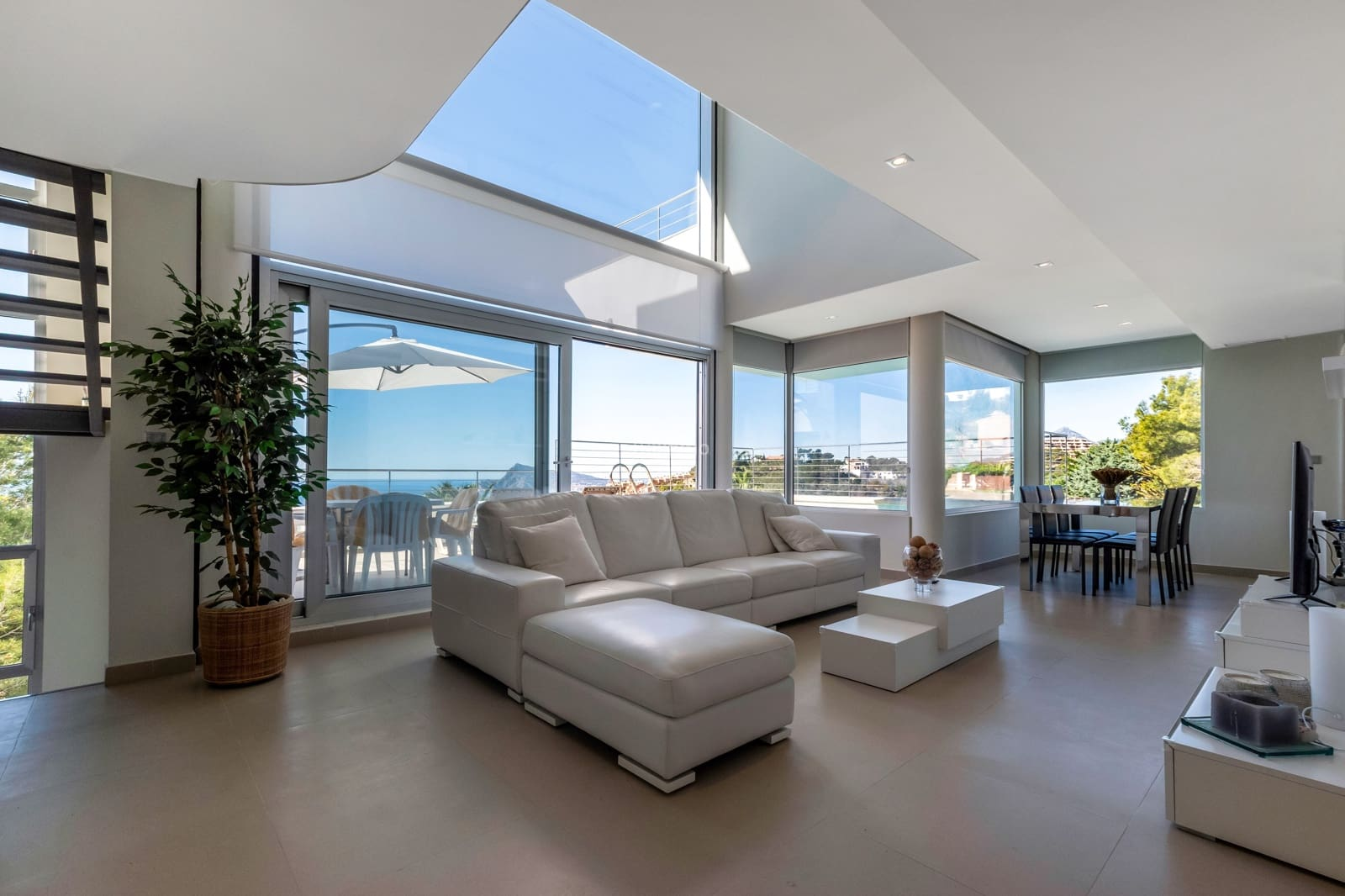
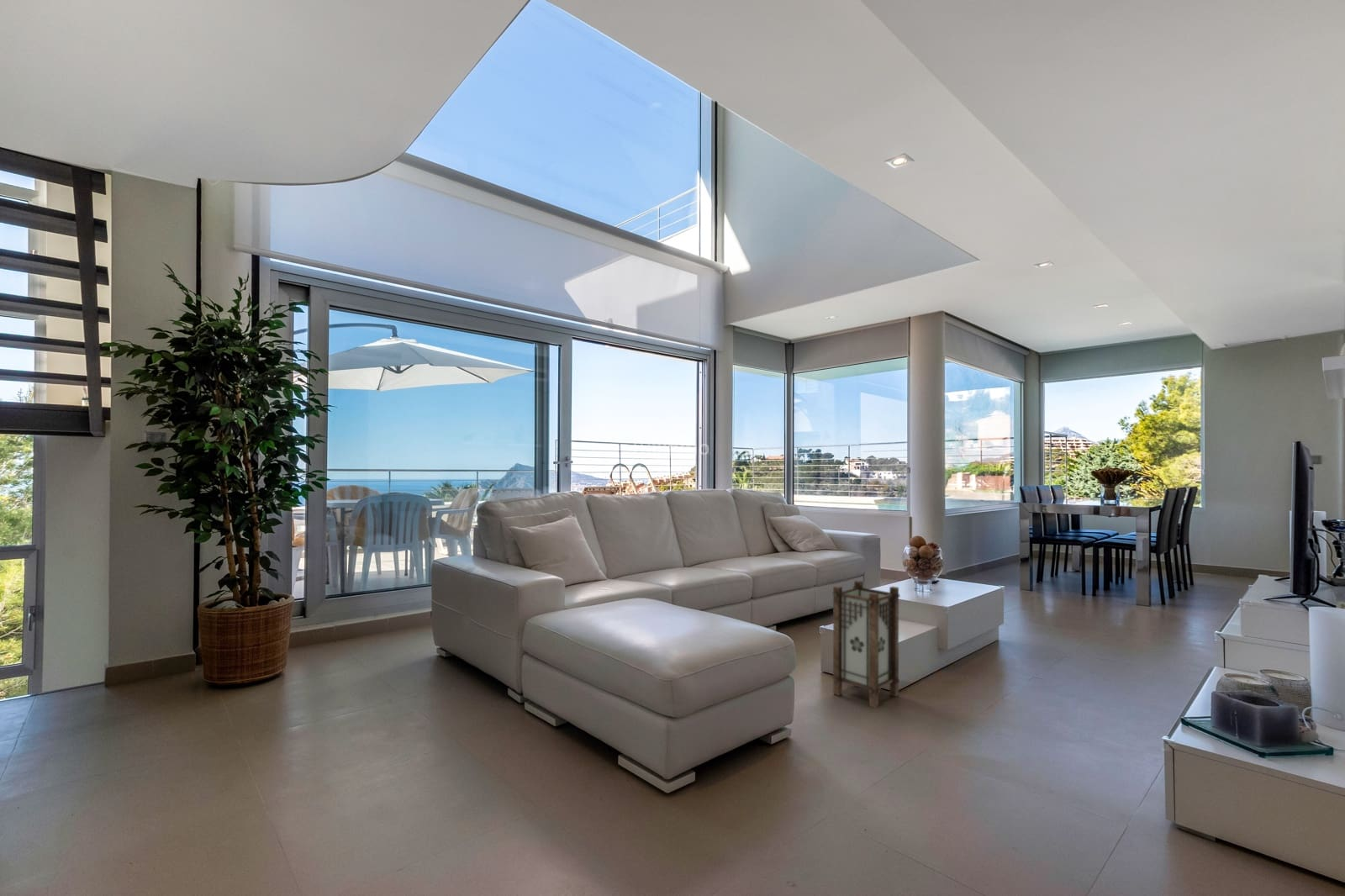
+ lantern (865, 640)
